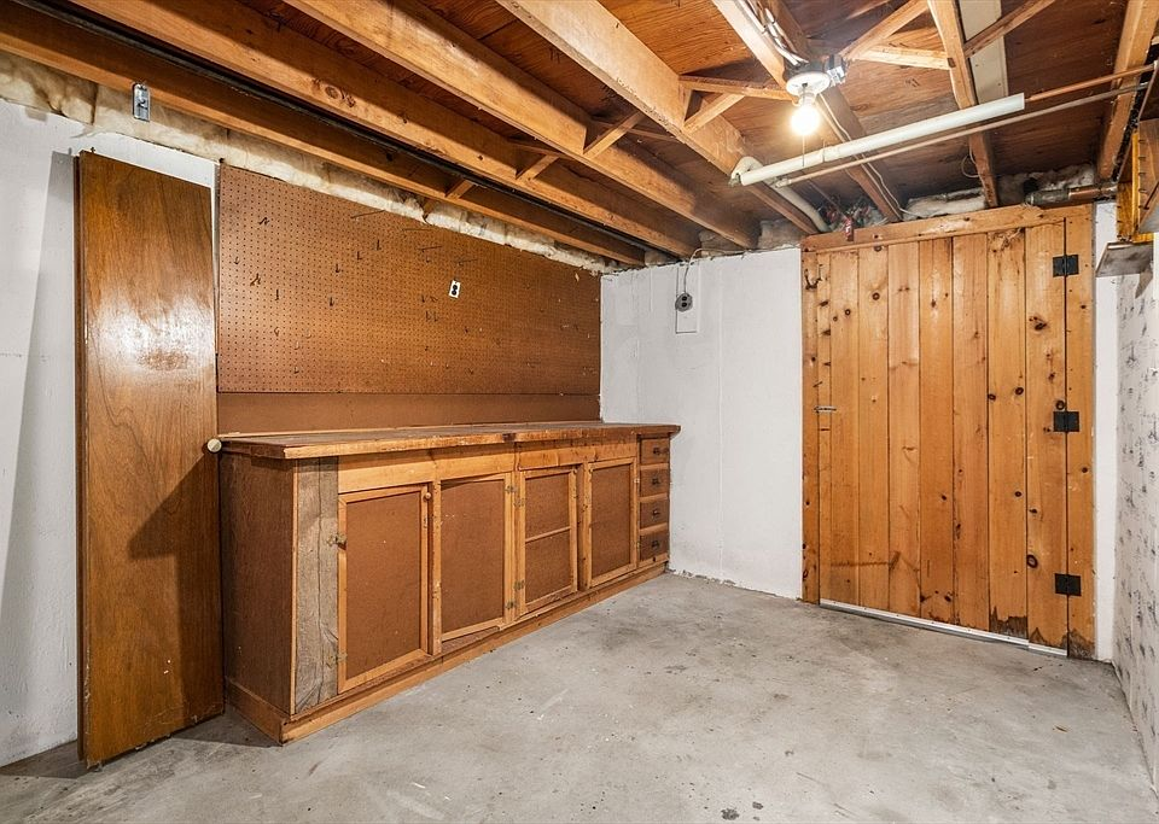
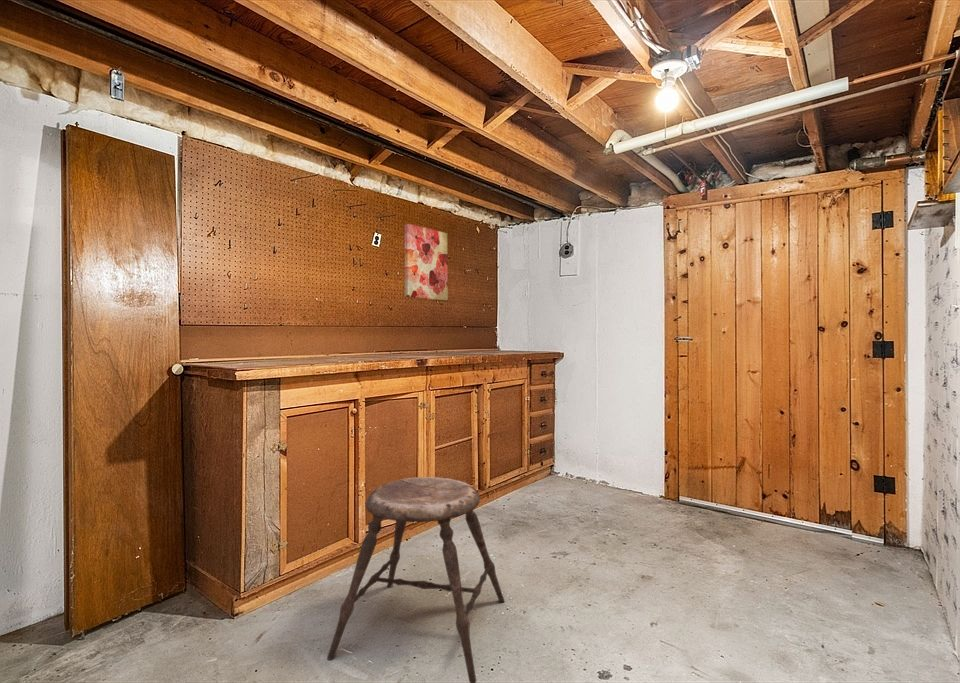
+ wall art (427, 263)
+ stool (443, 556)
